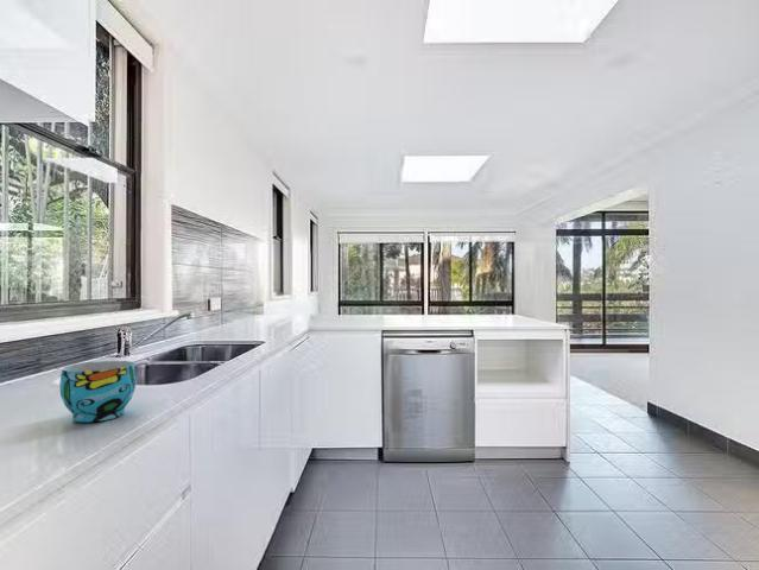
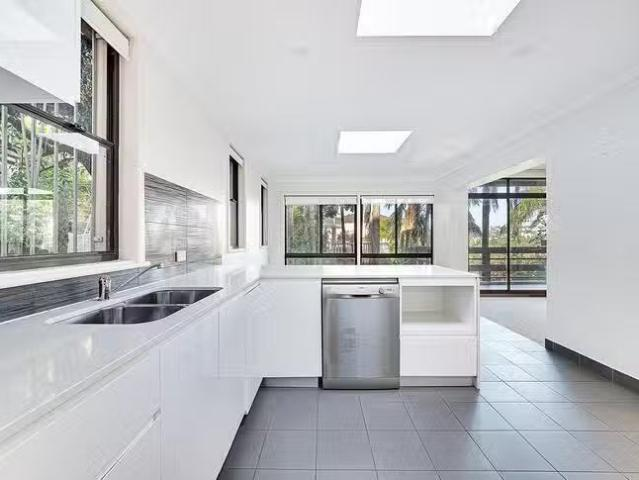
- cup (99, 390)
